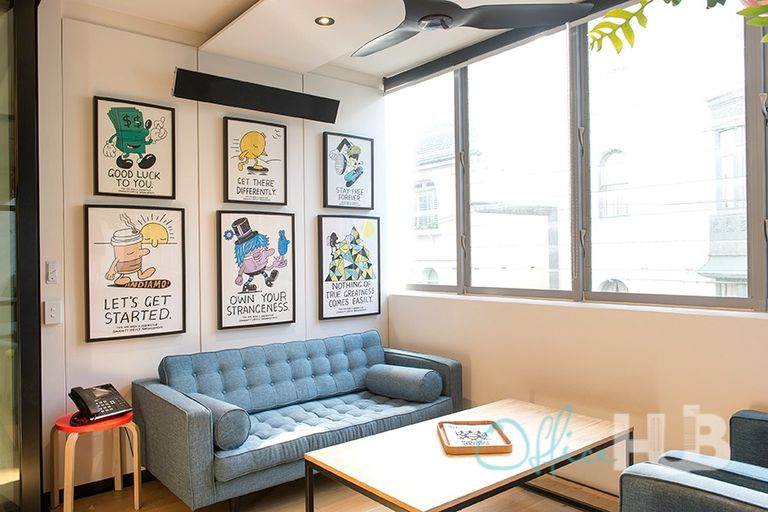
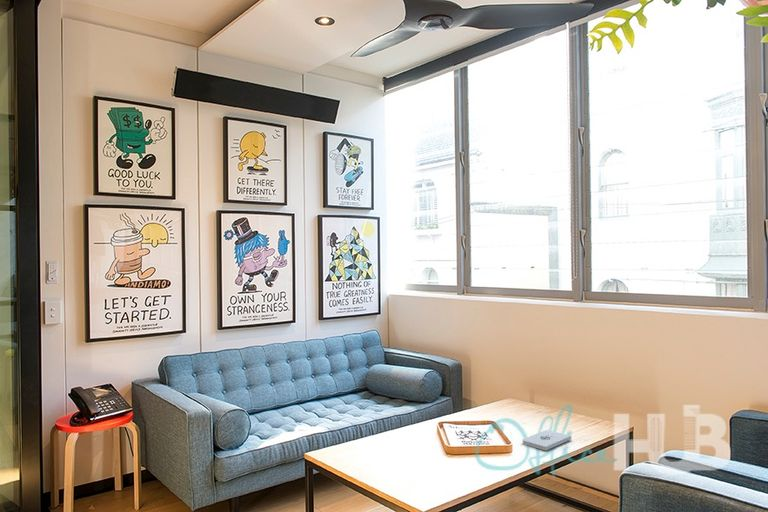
+ notepad (546, 439)
